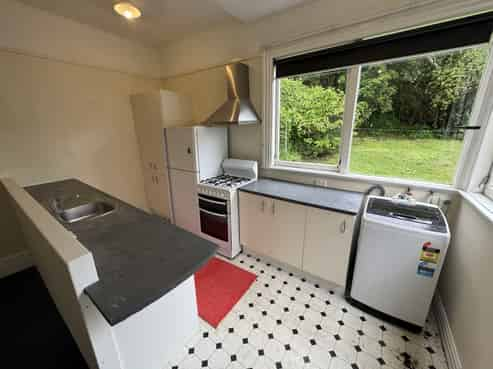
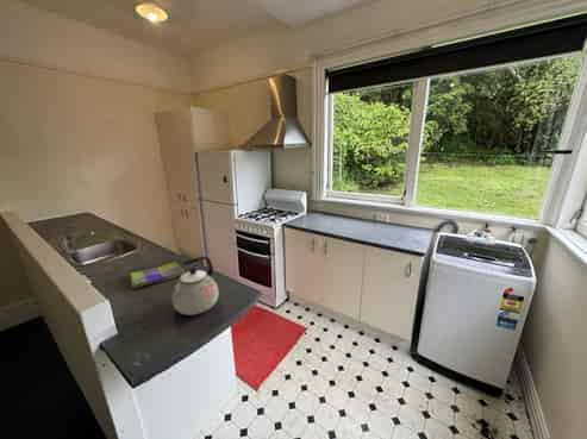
+ dish towel (157, 272)
+ kettle (194, 283)
